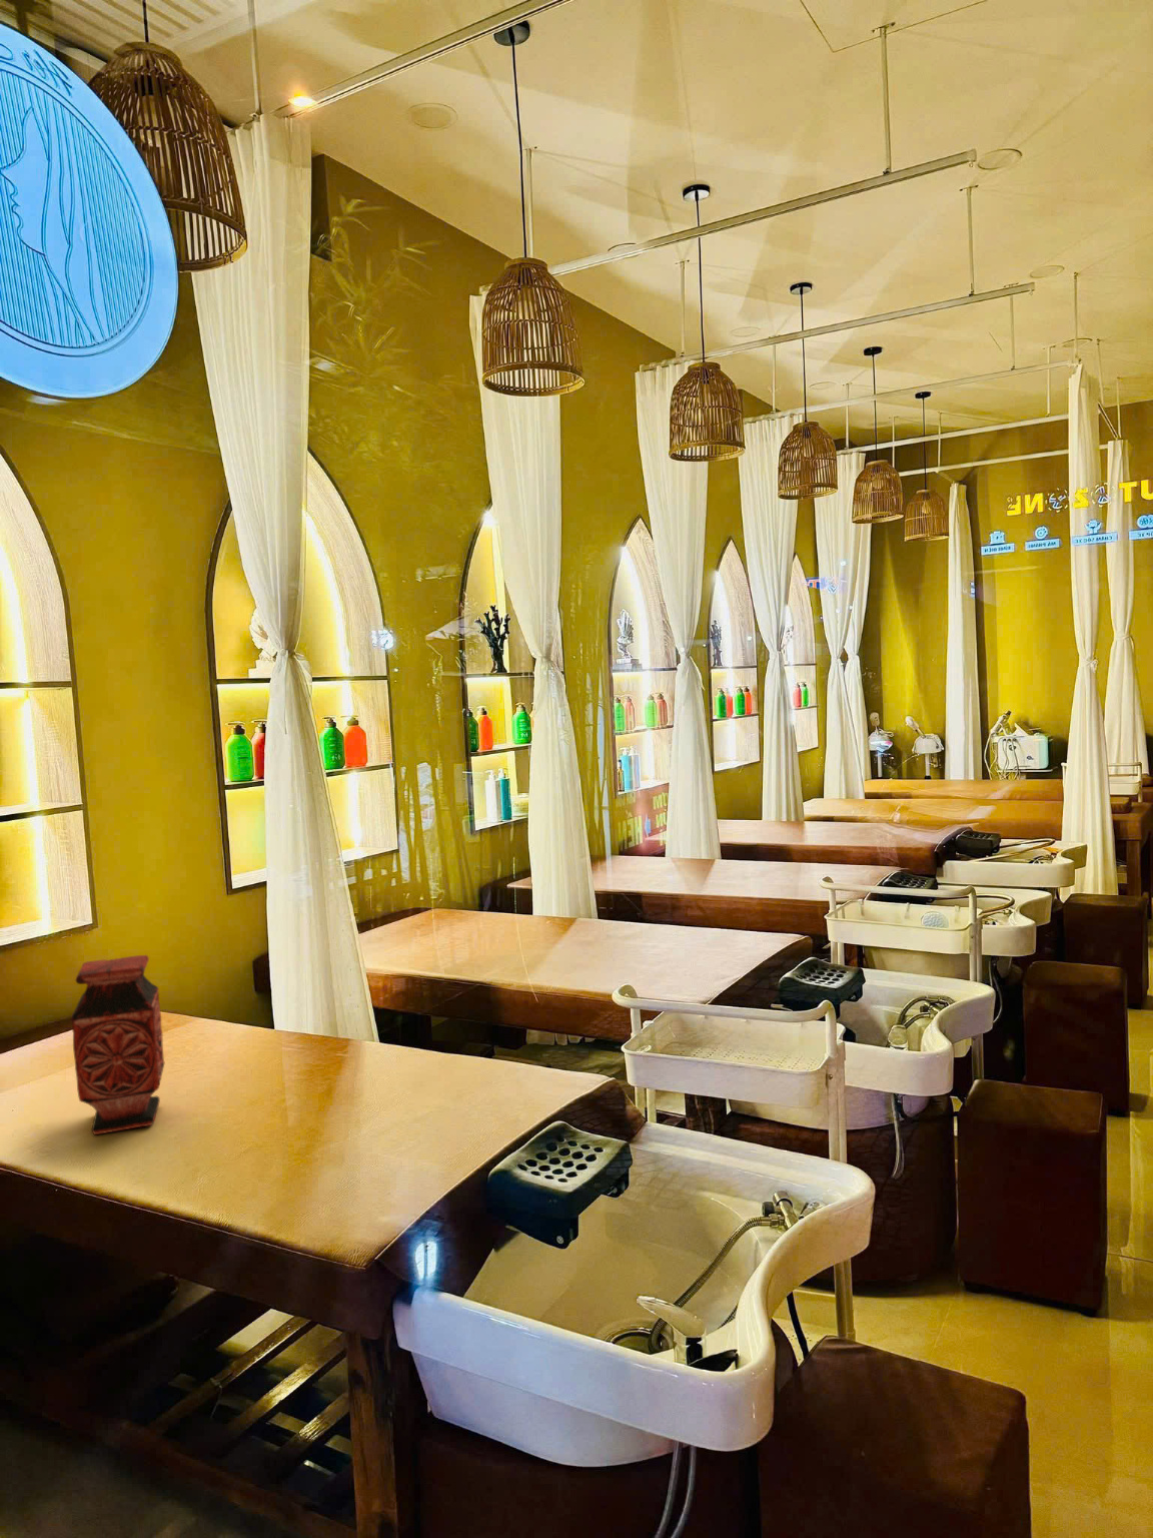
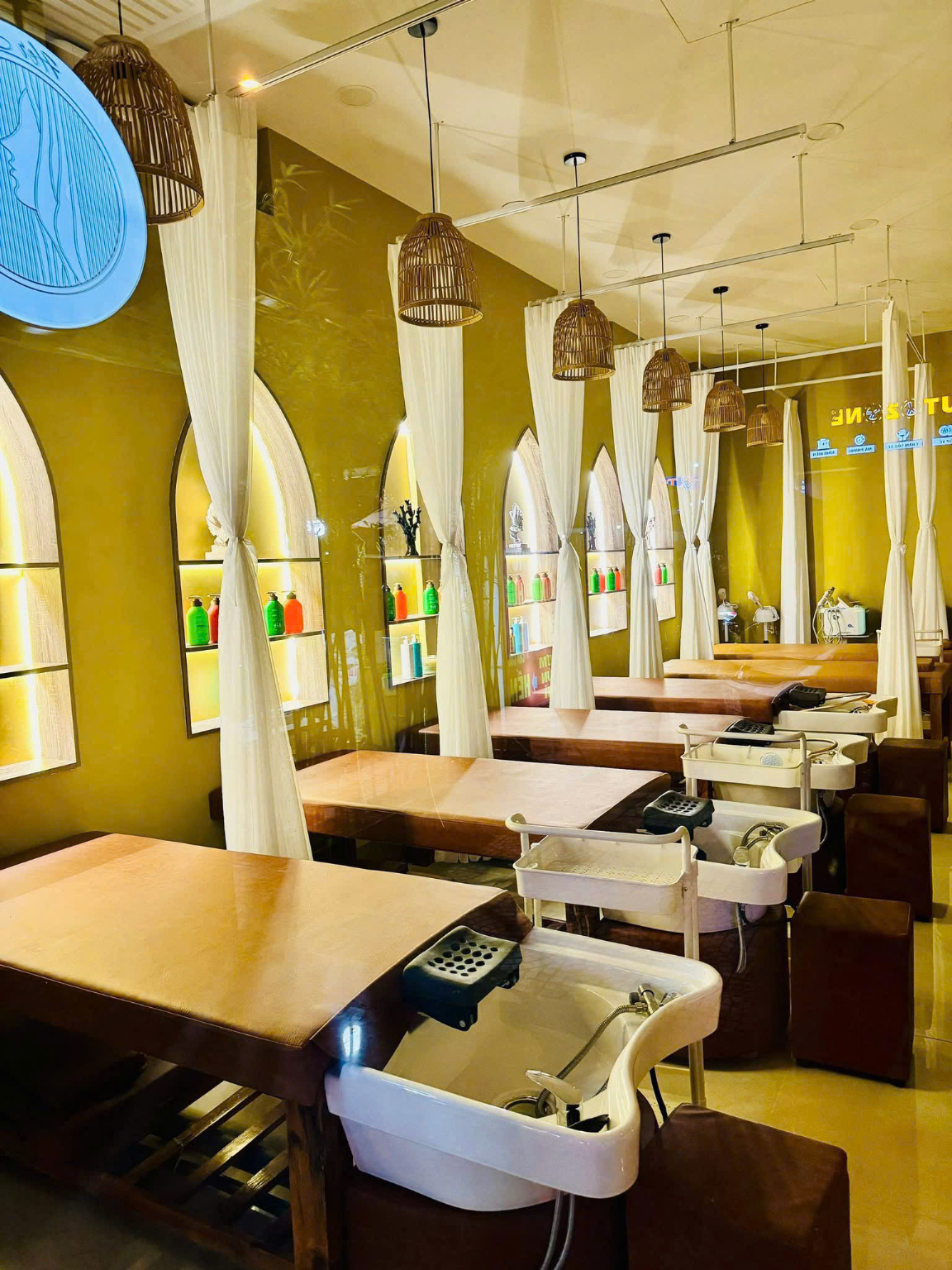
- vase (119, 1041)
